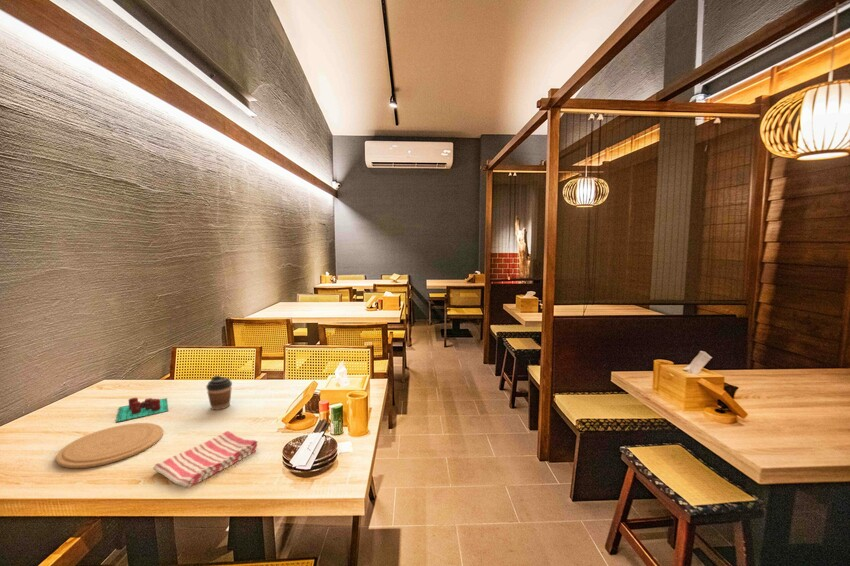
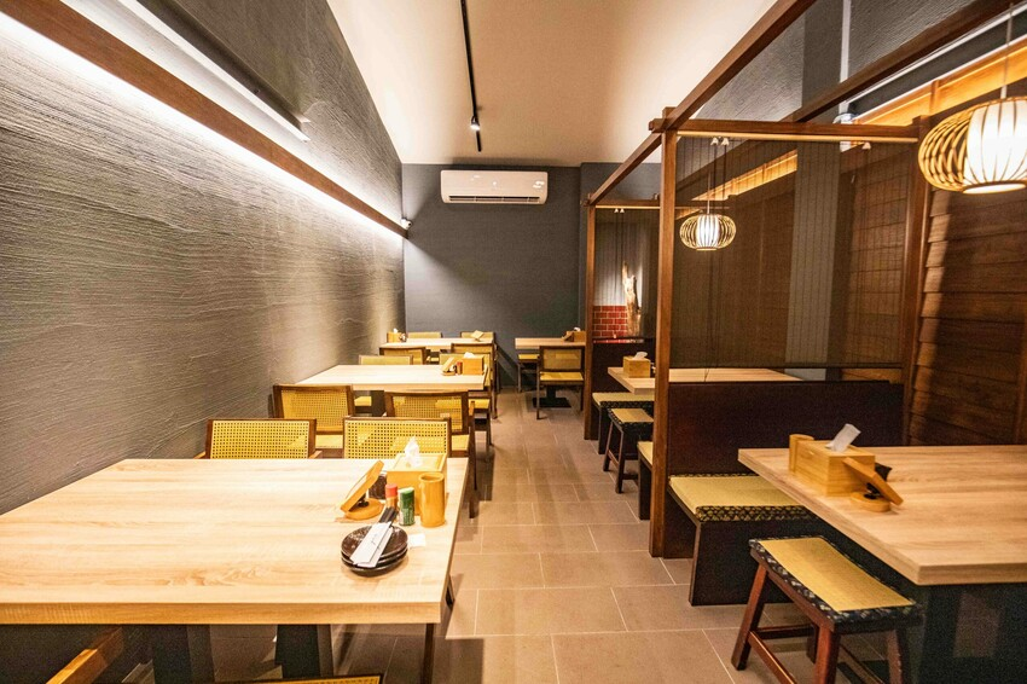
- plate (113, 442)
- coffee cup (219, 391)
- dish towel (208, 455)
- candle (143, 404)
